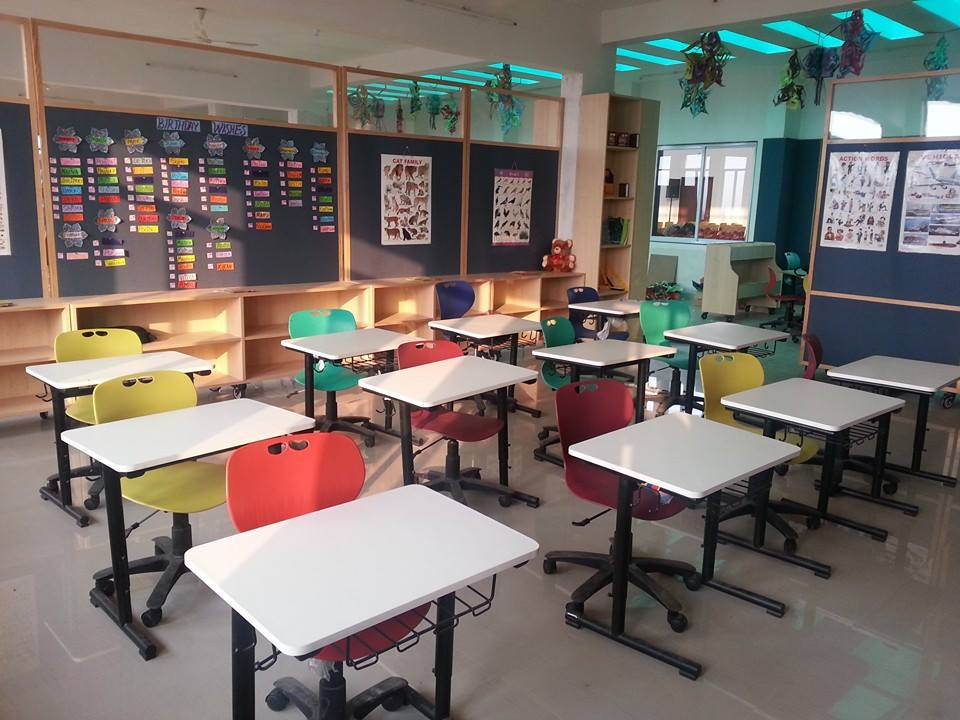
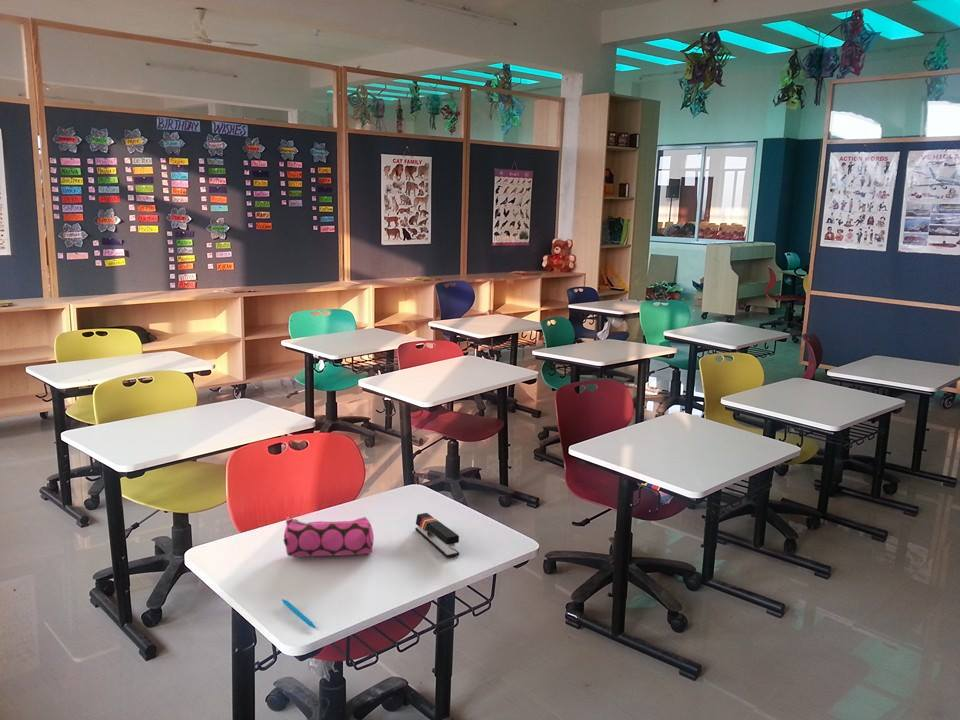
+ pencil case (329, 535)
+ stapler (436, 532)
+ pen (298, 613)
